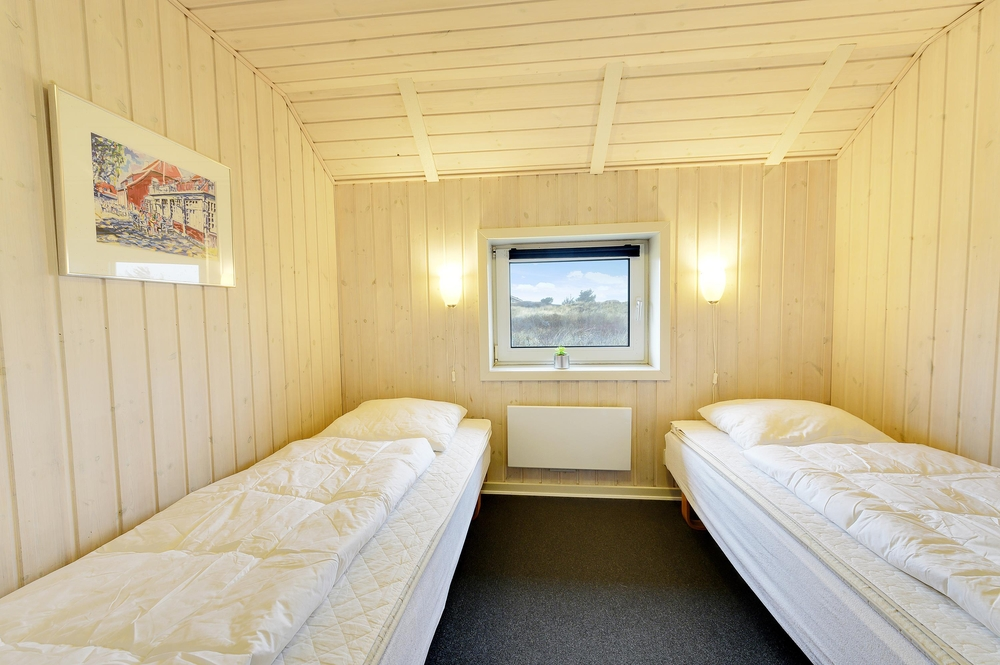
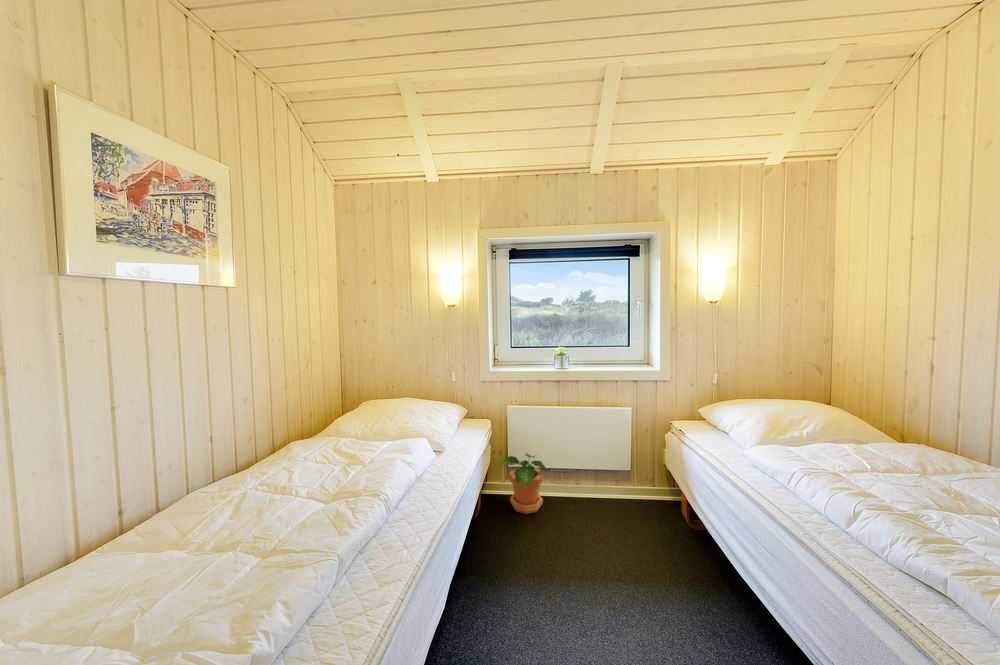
+ potted plant (523, 484)
